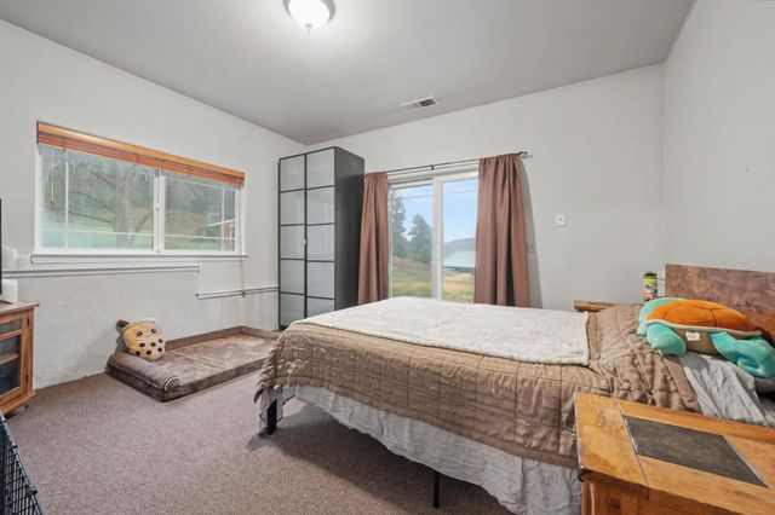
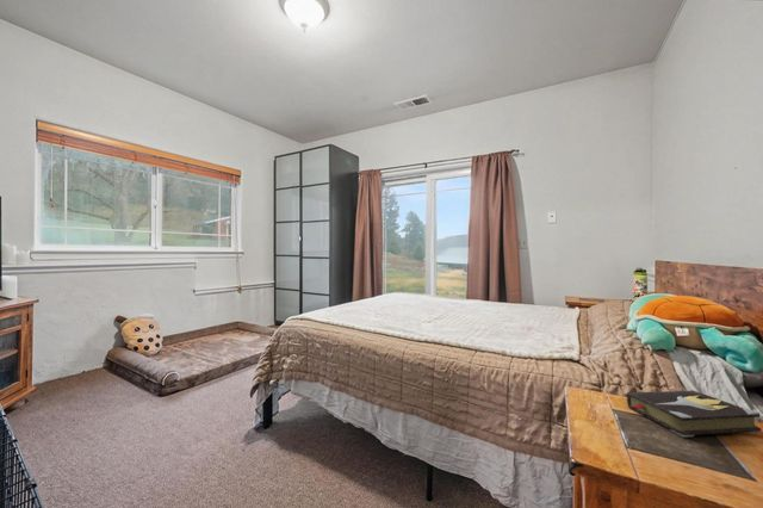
+ hardback book (688, 409)
